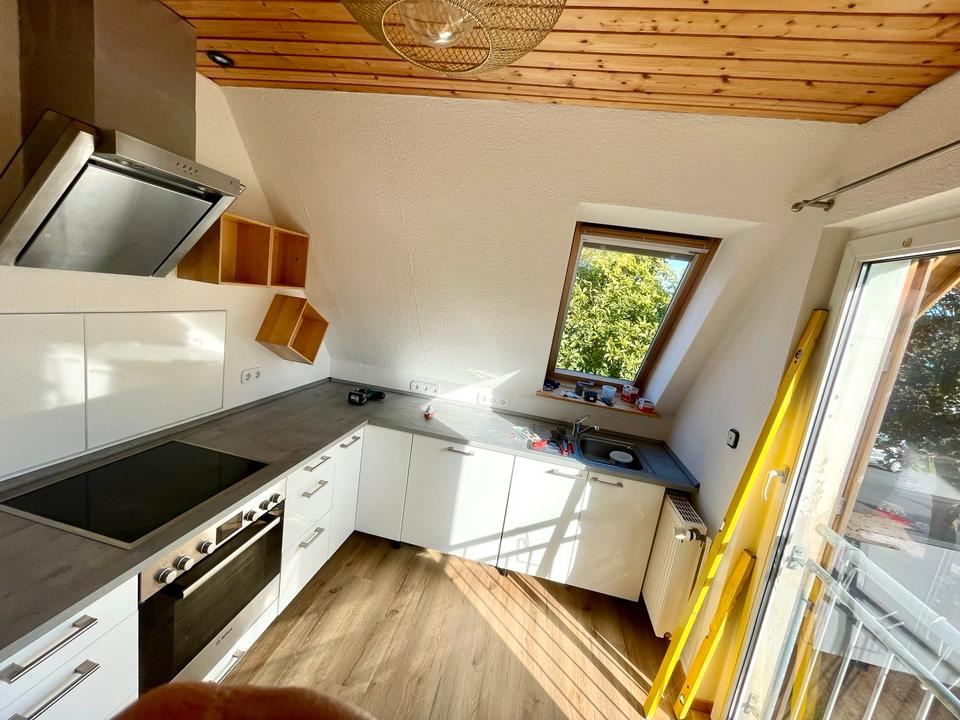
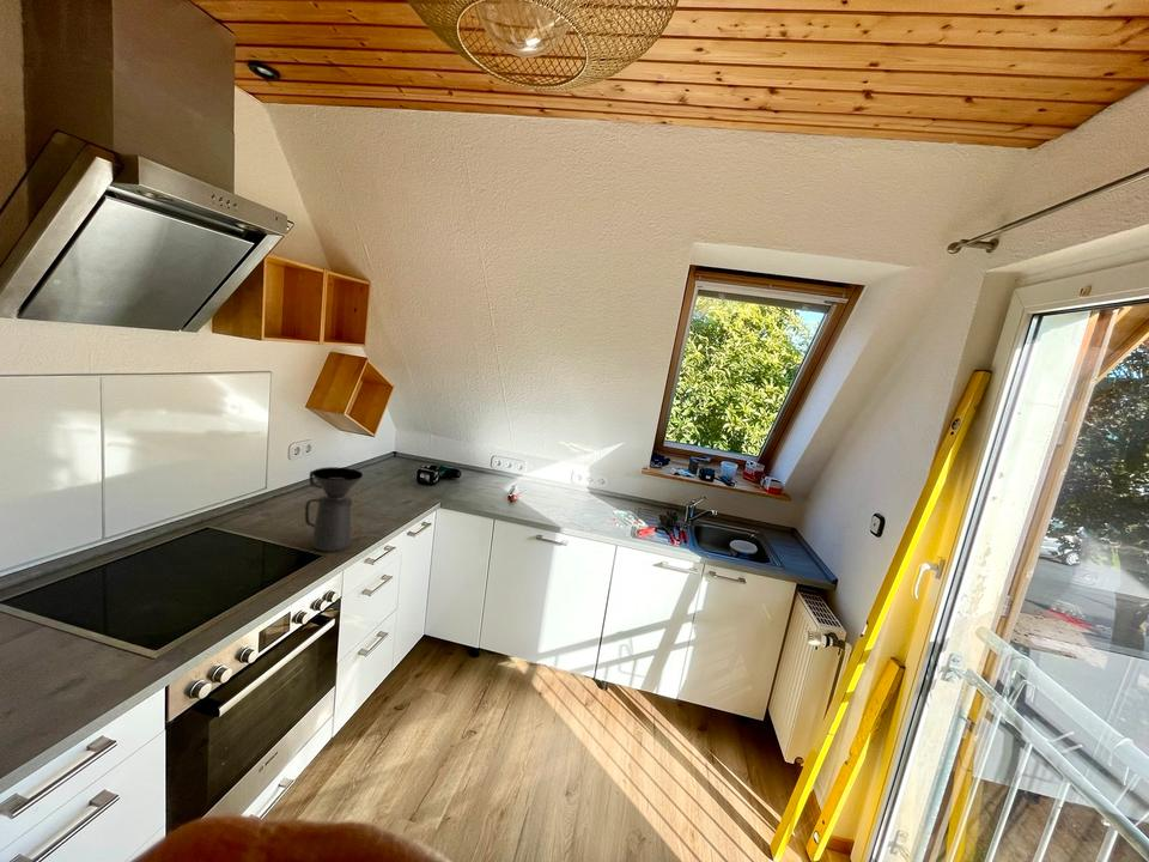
+ coffee maker (334, 509)
